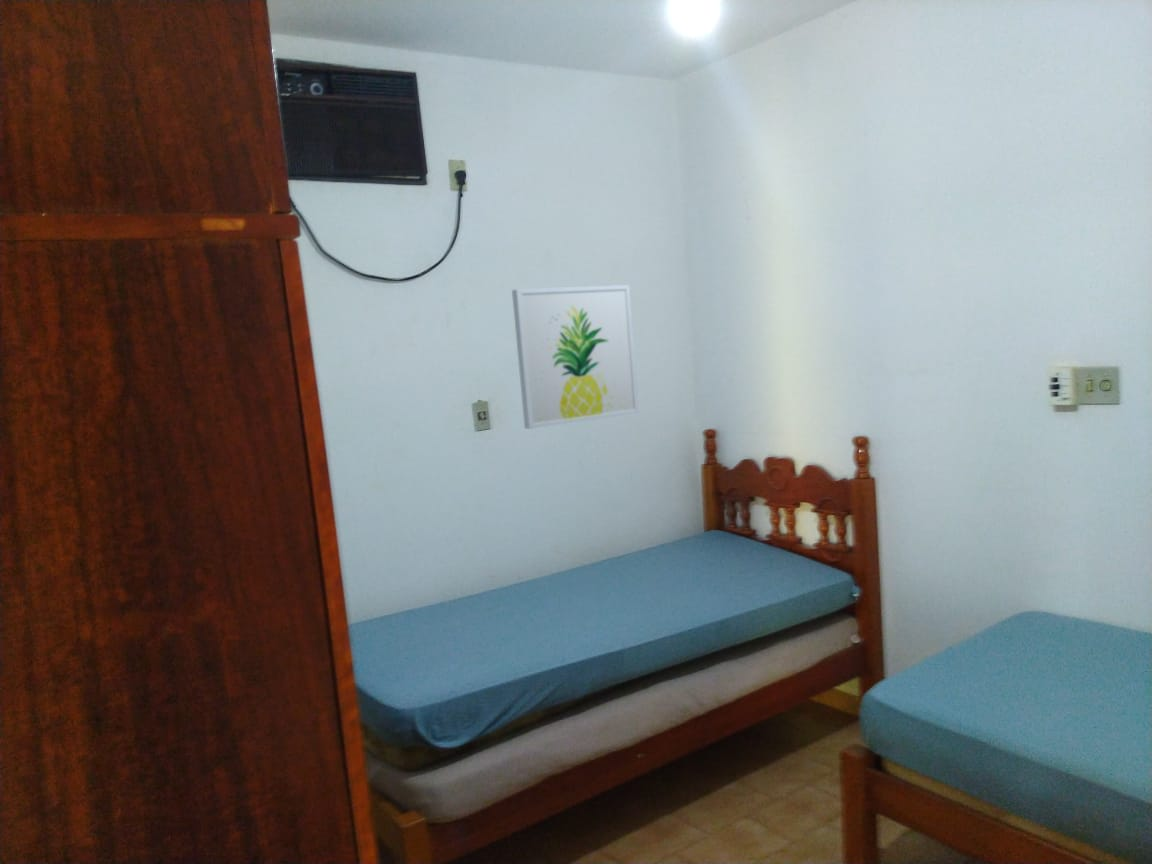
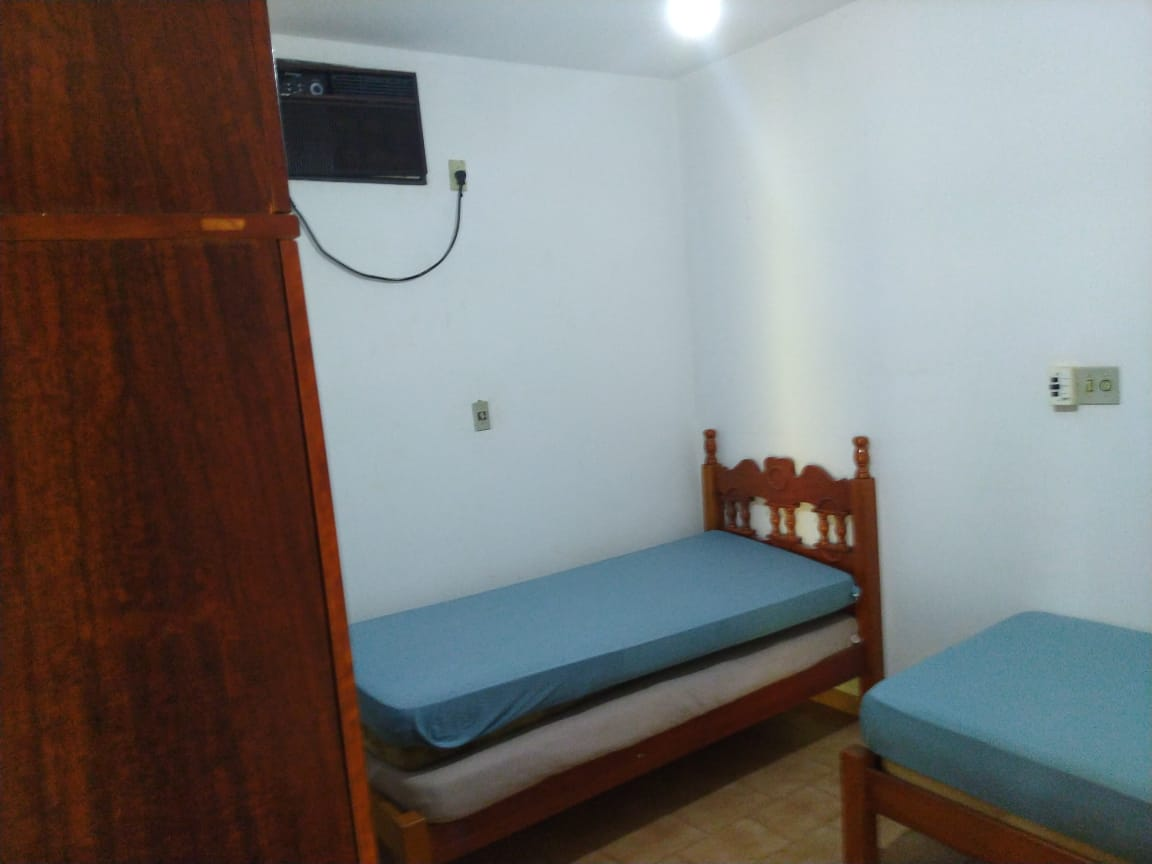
- wall art (578, 354)
